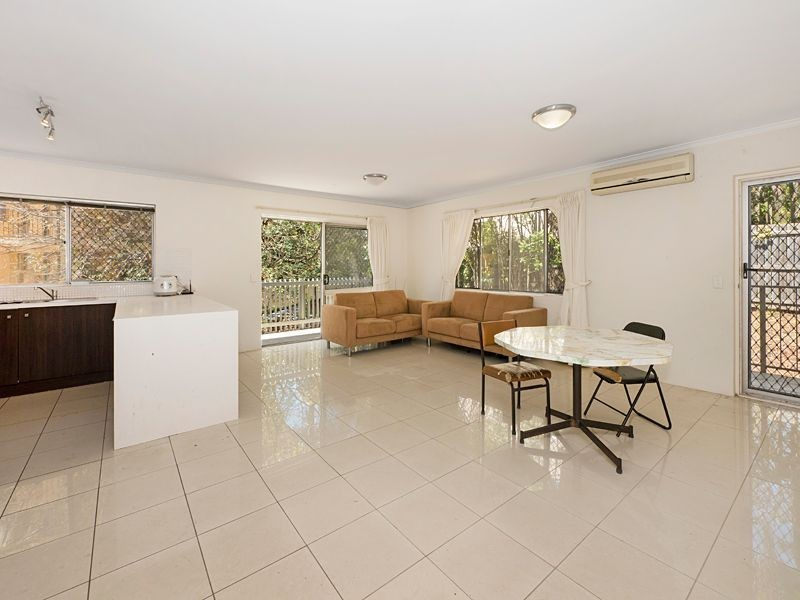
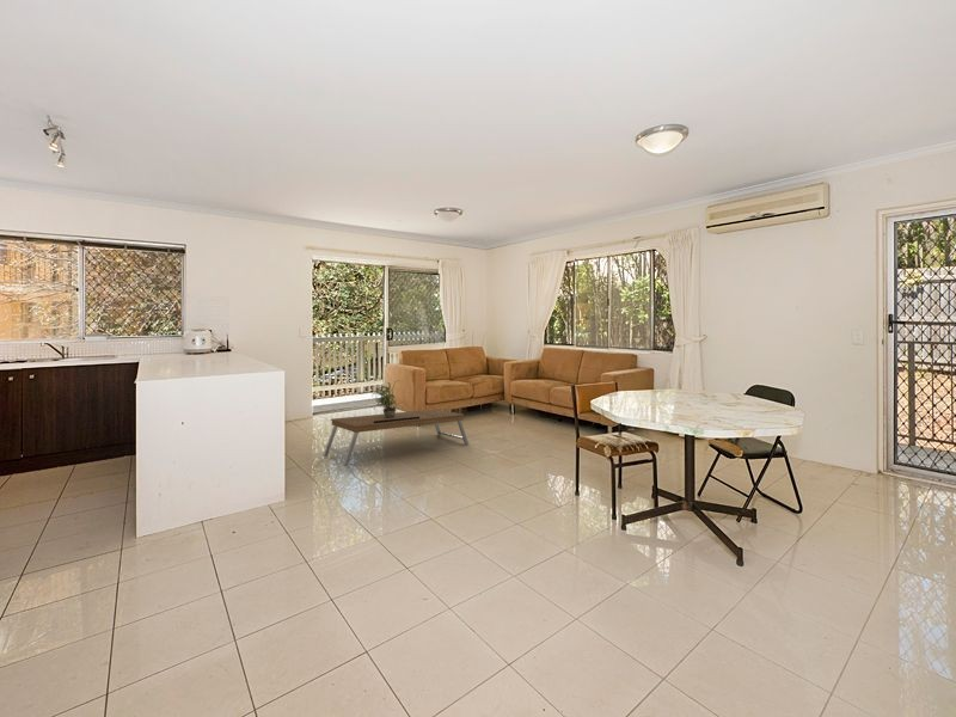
+ coffee table (399, 427)
+ potted plant (386, 397)
